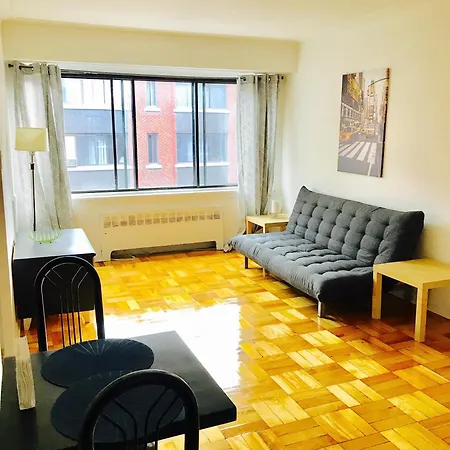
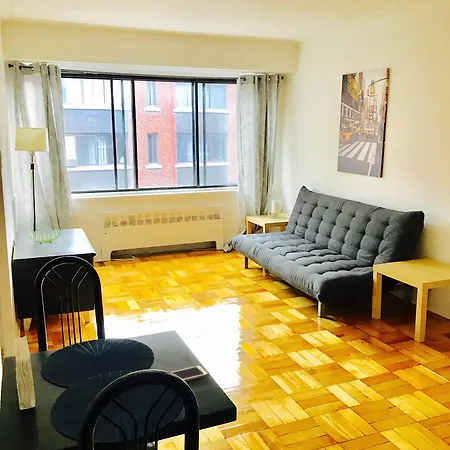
+ cell phone (185, 374)
